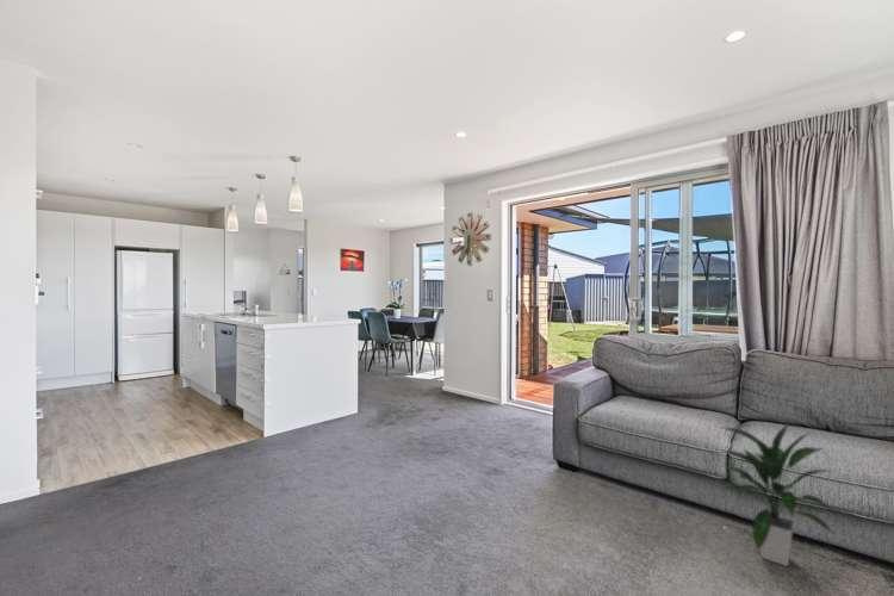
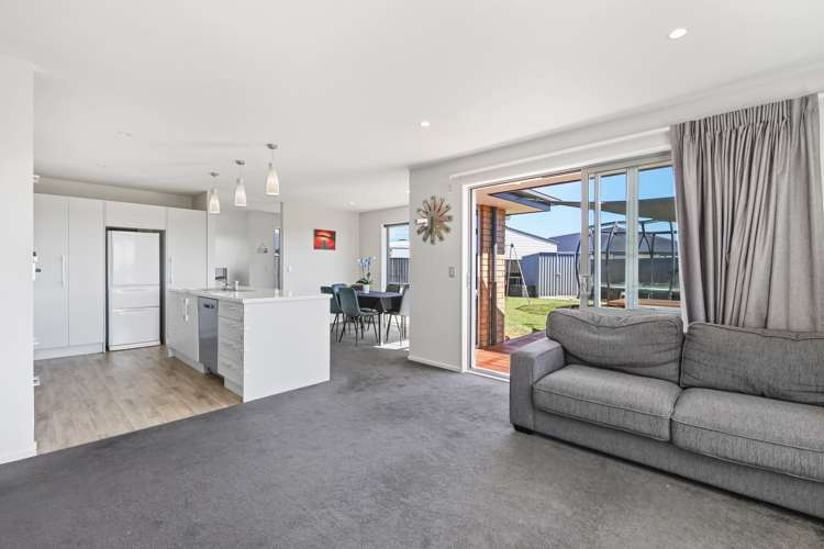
- indoor plant (771, 489)
